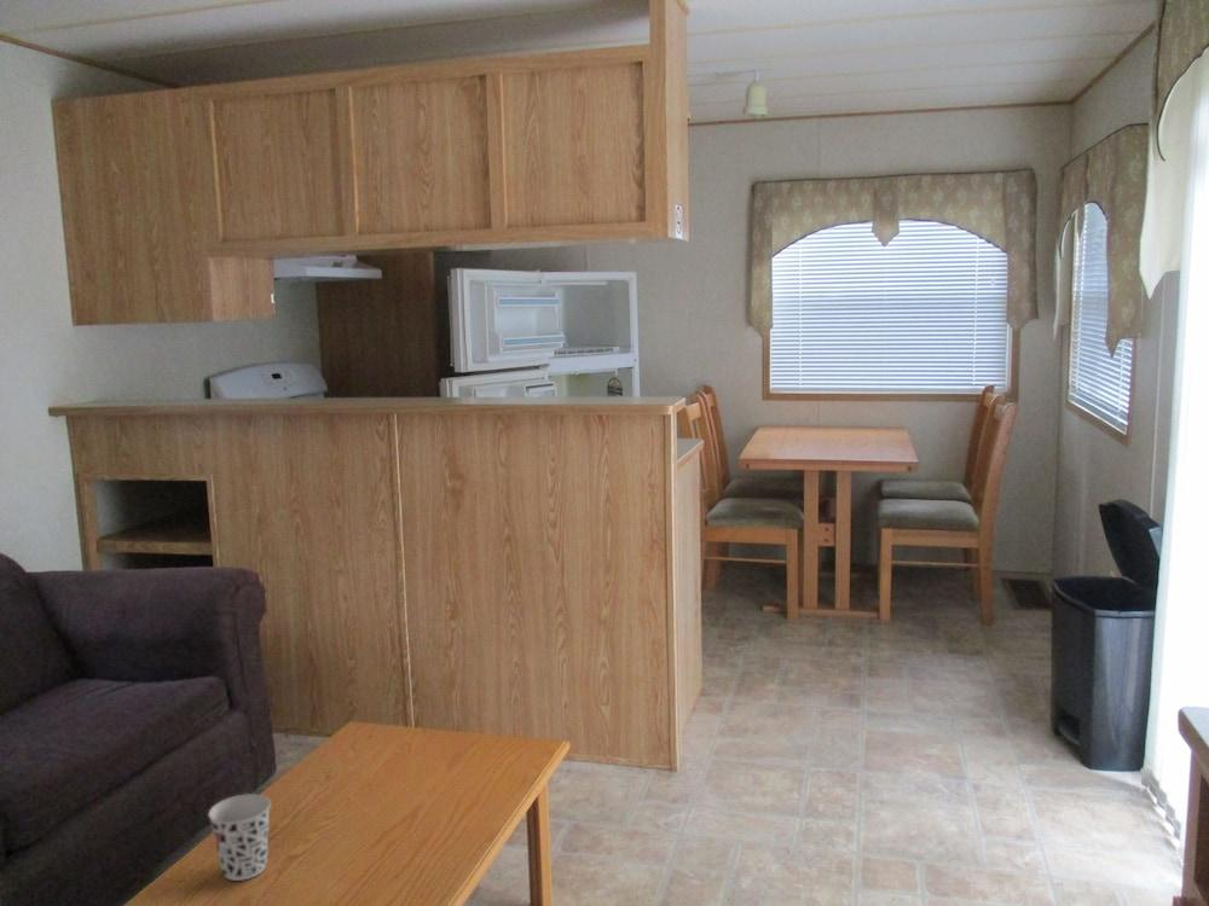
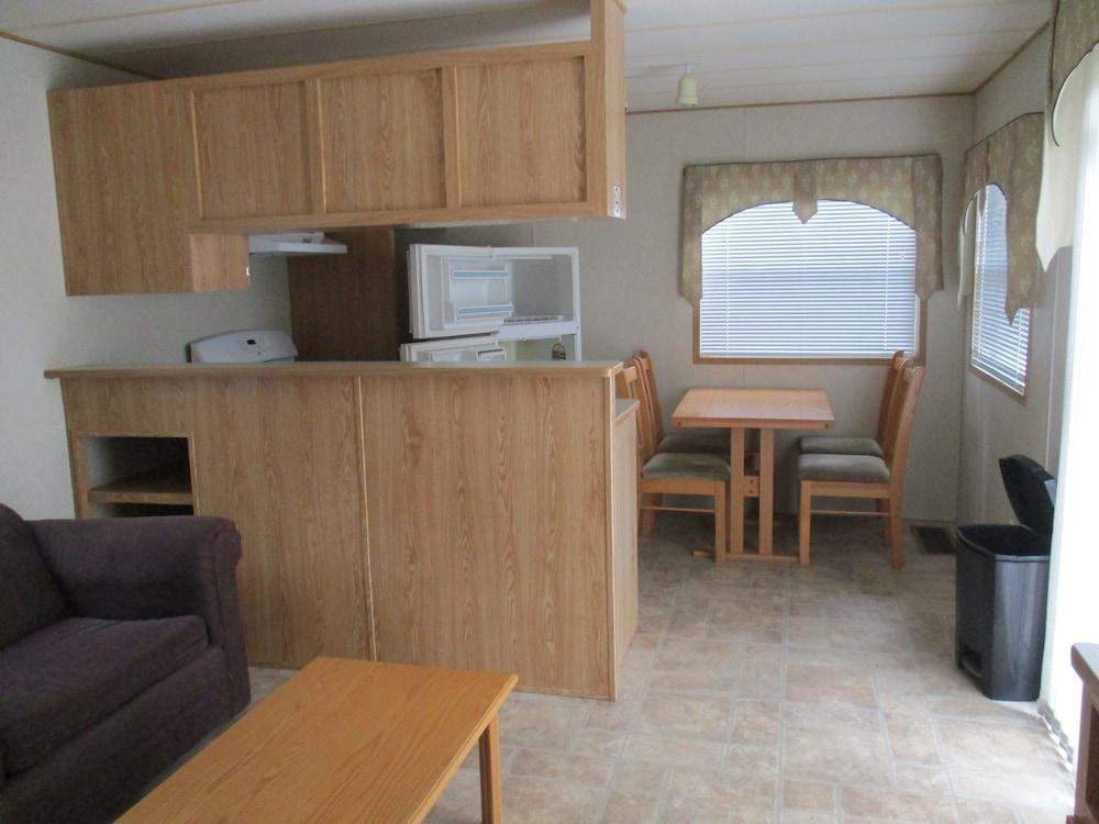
- cup (242, 838)
